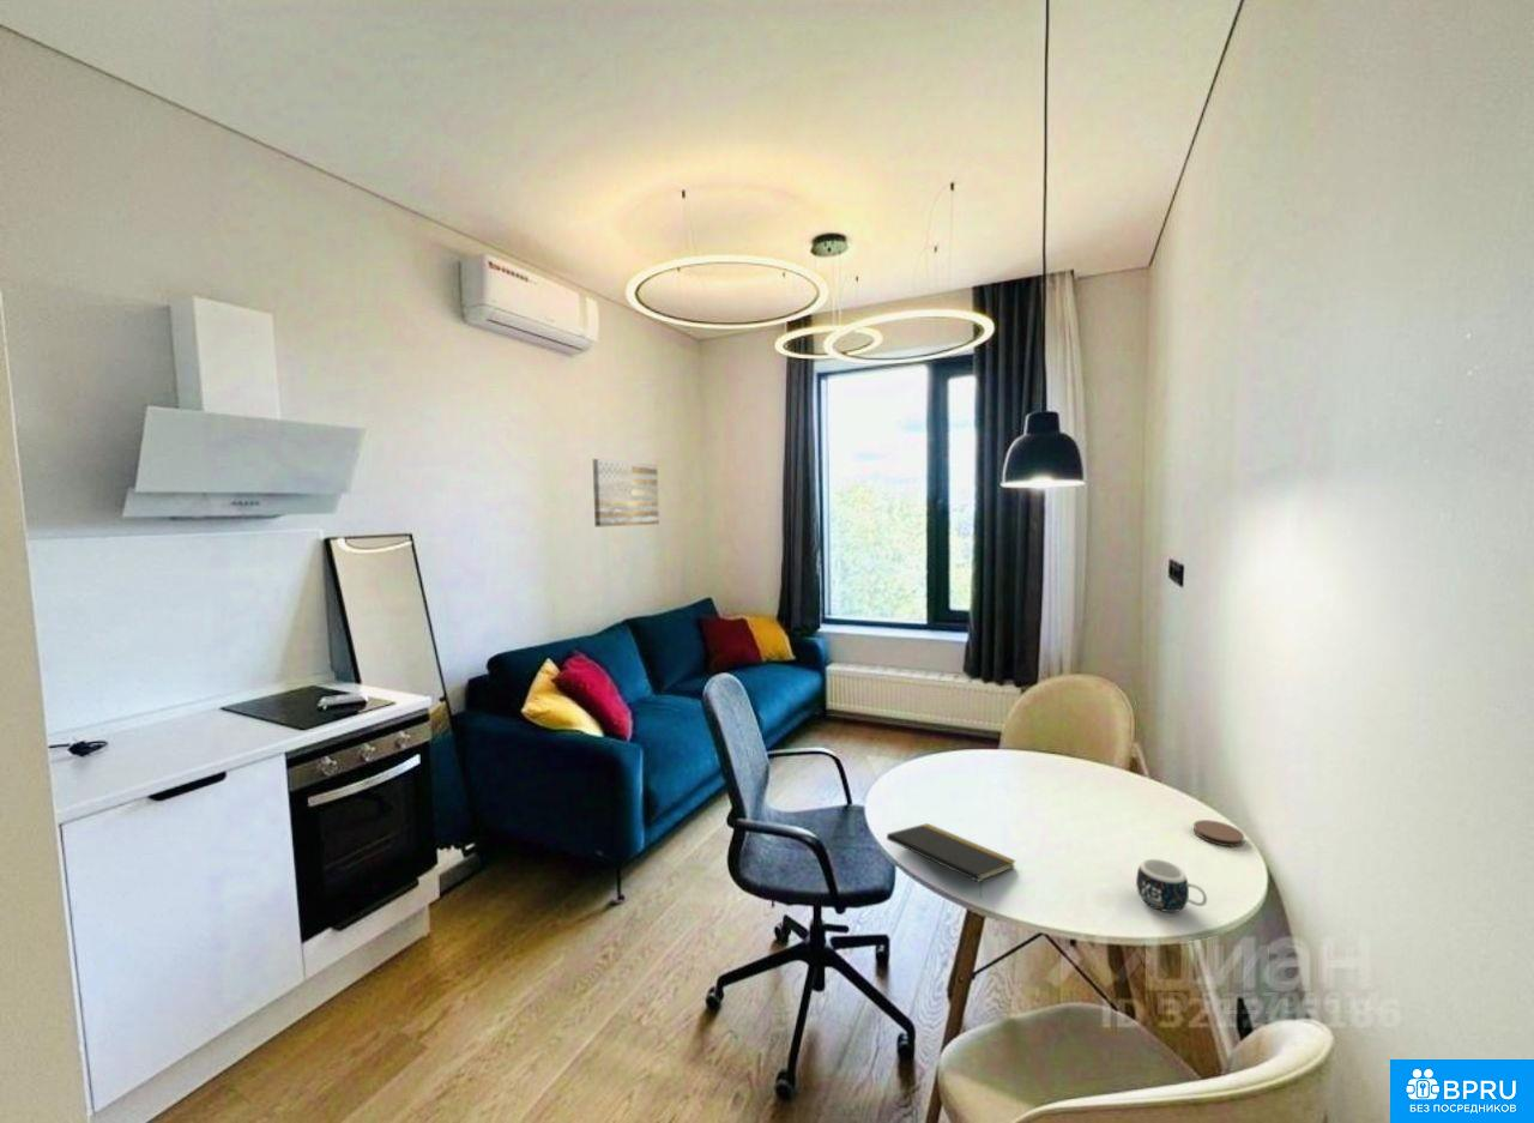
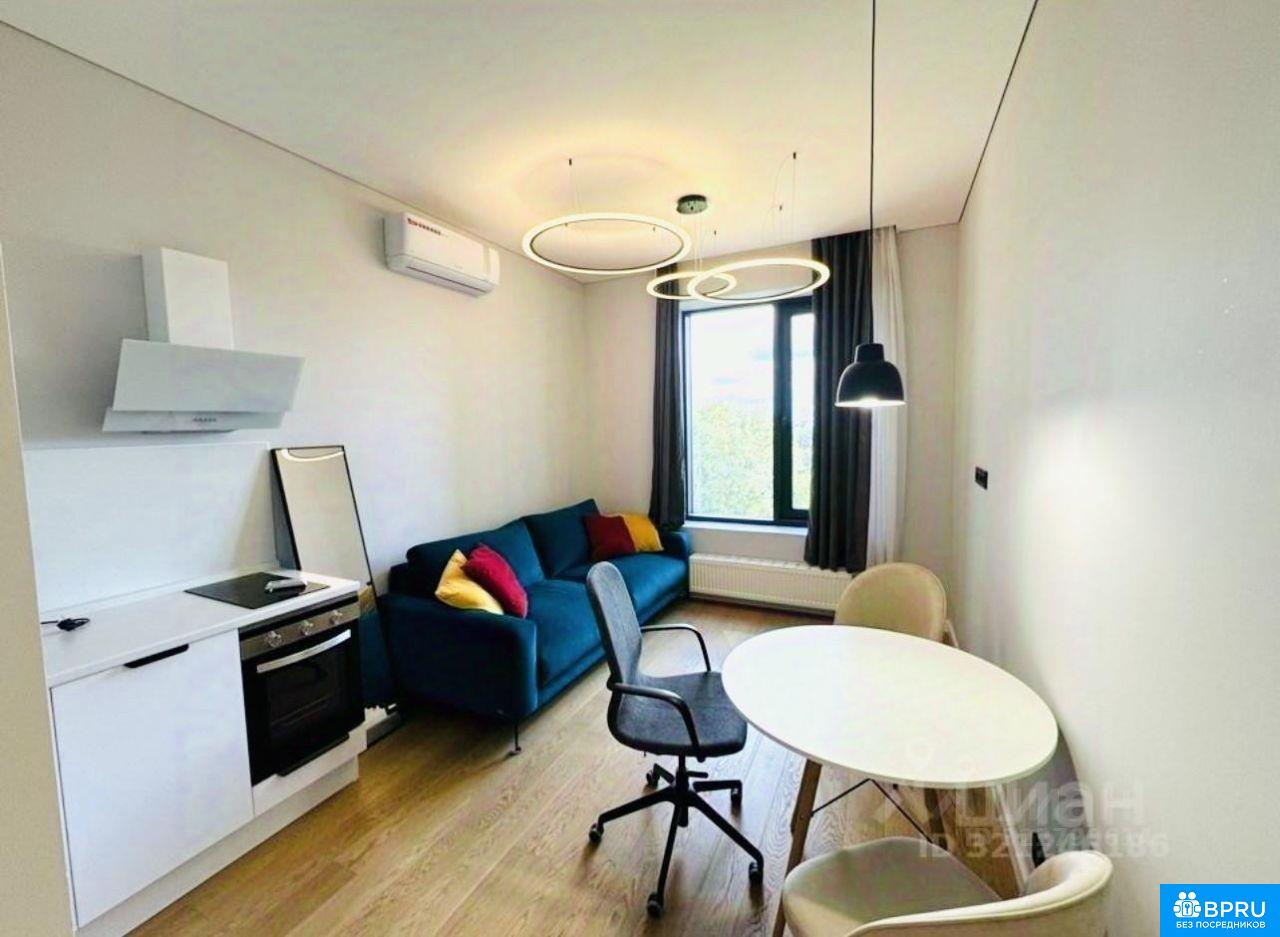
- notepad (949, 850)
- coaster (1218, 833)
- mug (1171, 888)
- wall art (628, 494)
